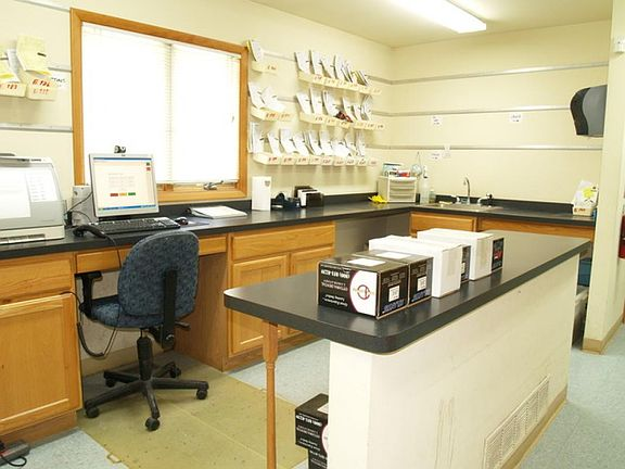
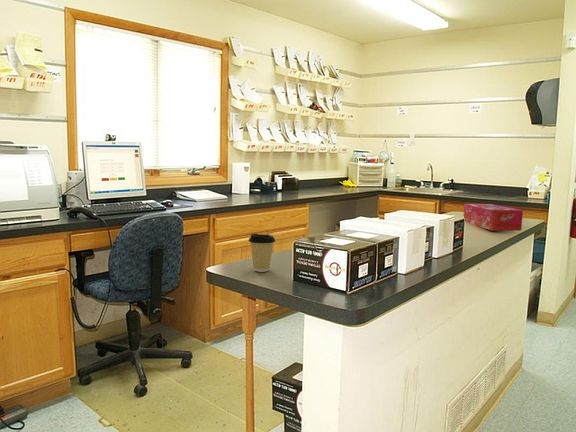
+ tissue box (491, 216)
+ coffee cup (261, 252)
